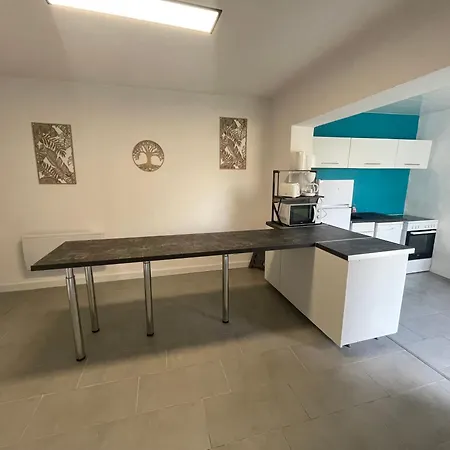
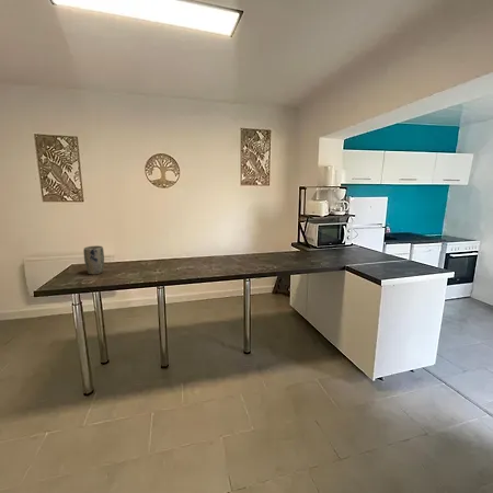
+ plant pot (94, 260)
